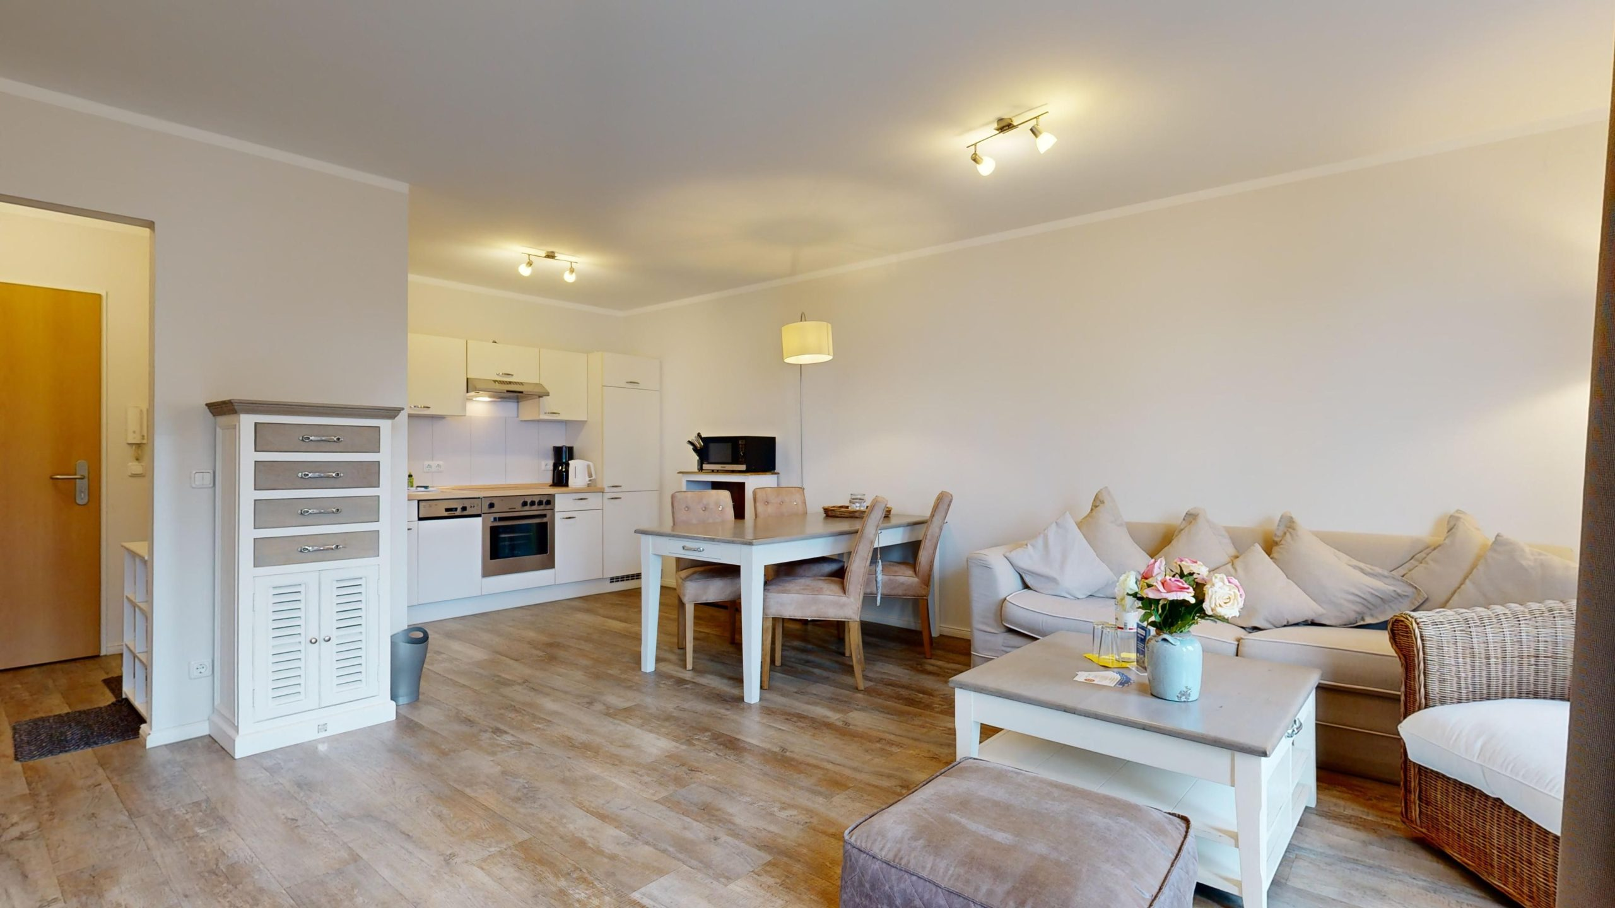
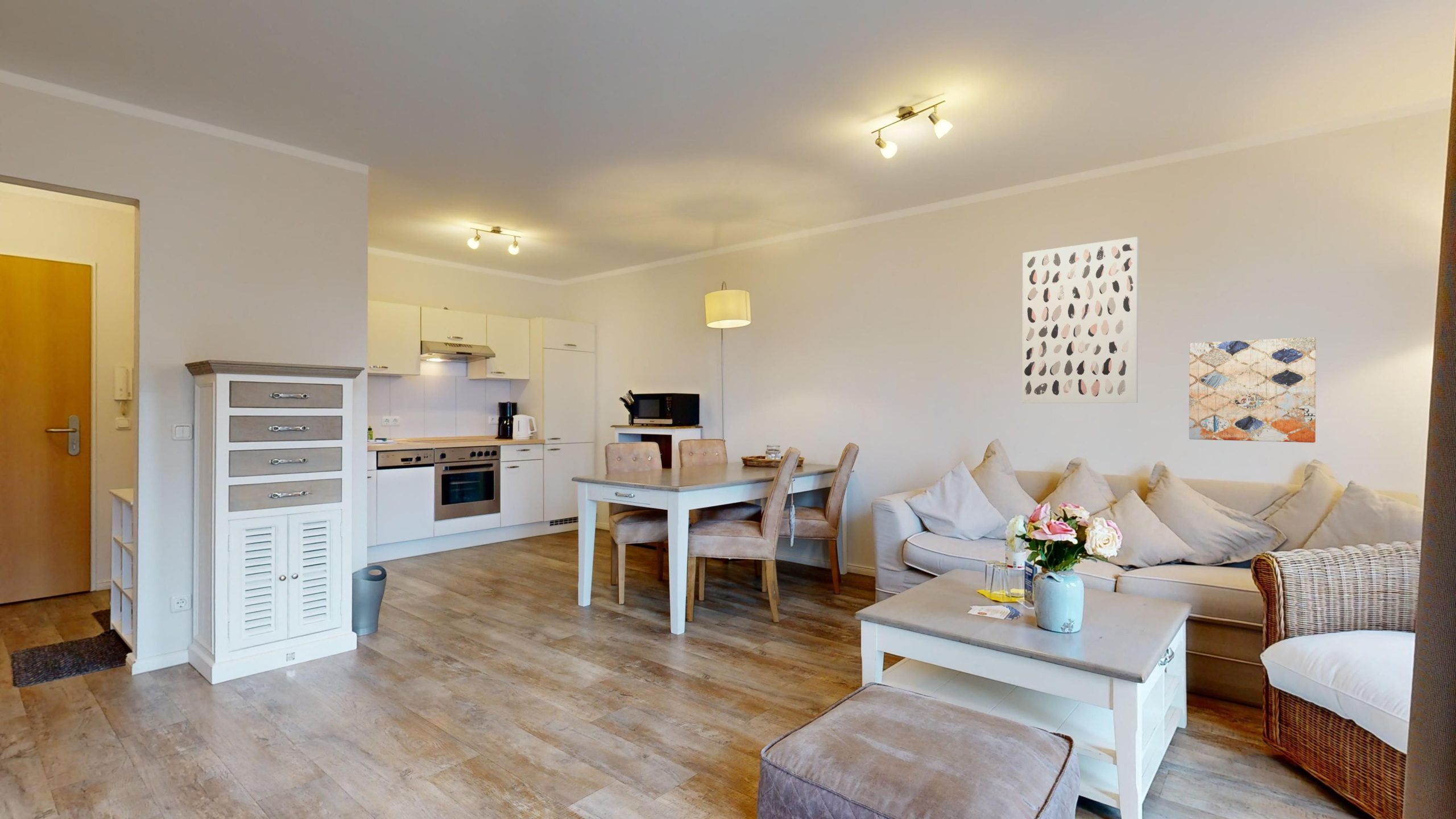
+ wall art (1250, 390)
+ wall art (1077, 324)
